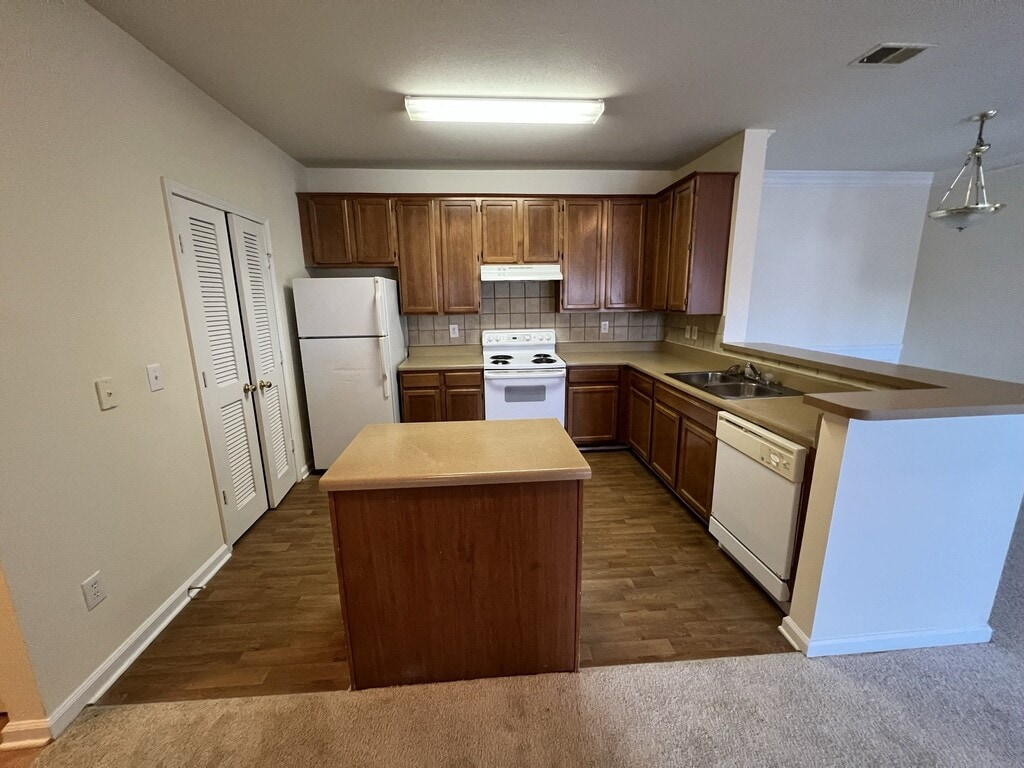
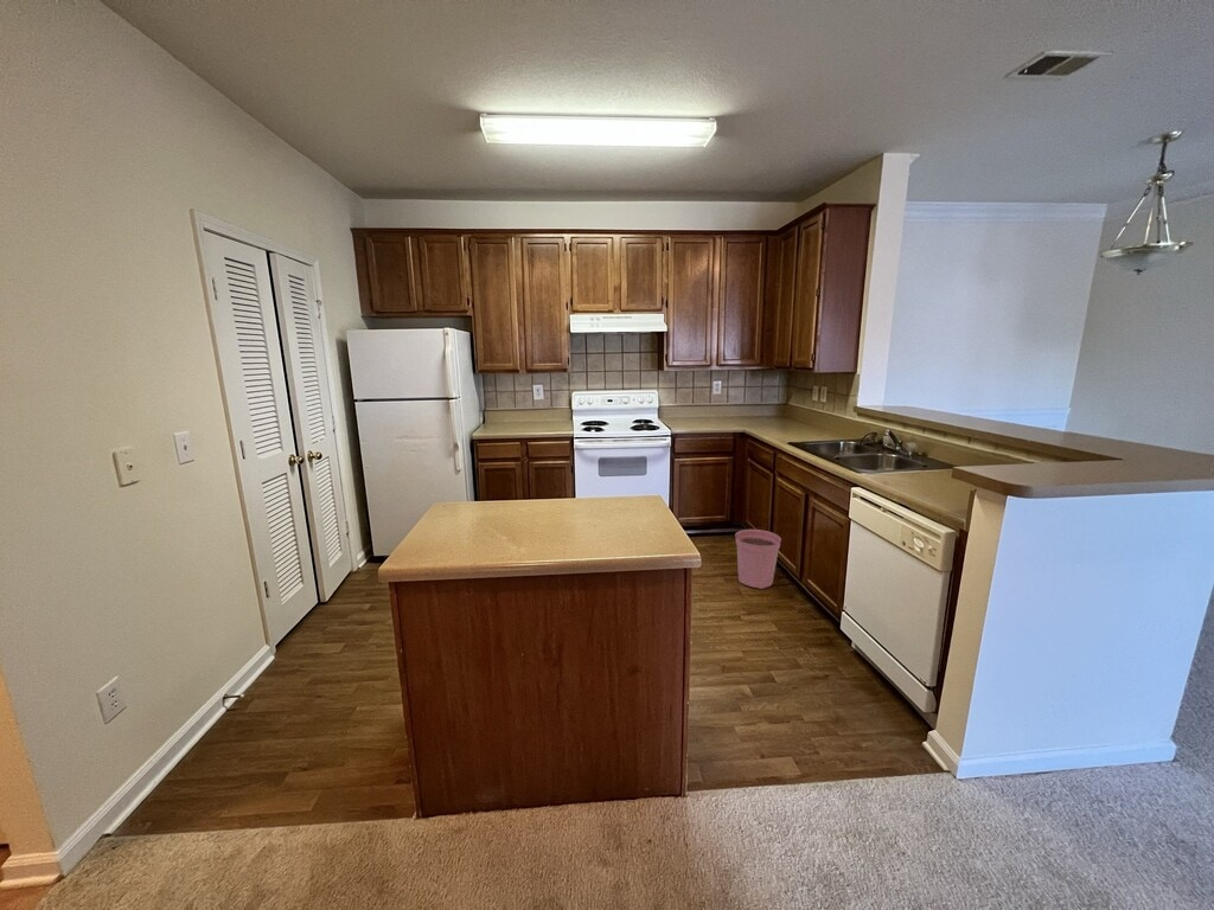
+ plant pot (756, 558)
